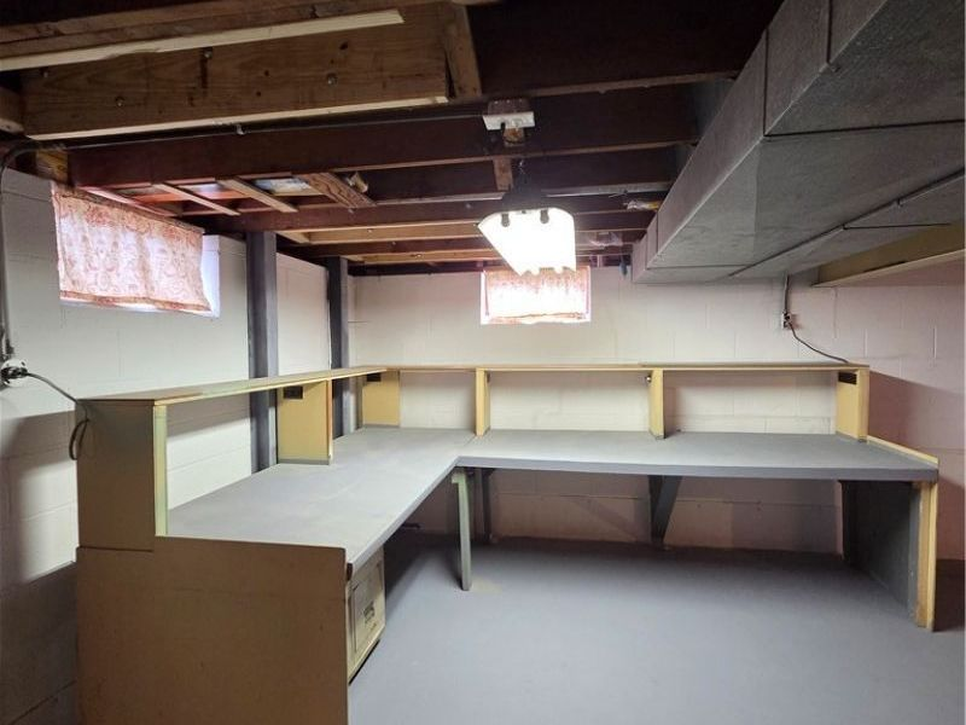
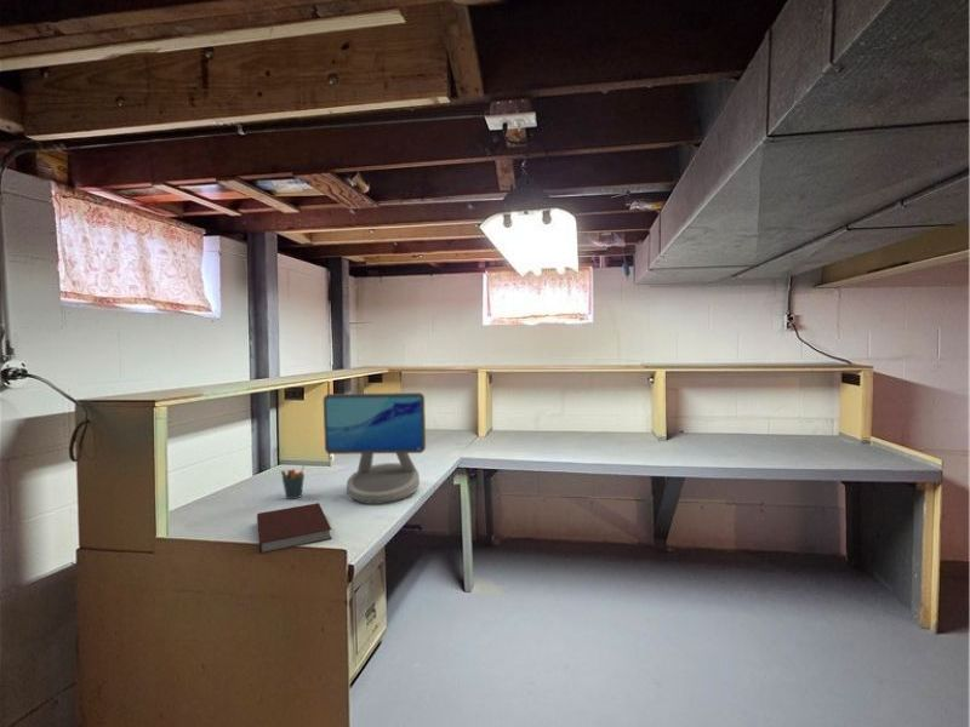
+ pen holder (293, 480)
+ computer monitor (382, 441)
+ notebook (292, 525)
